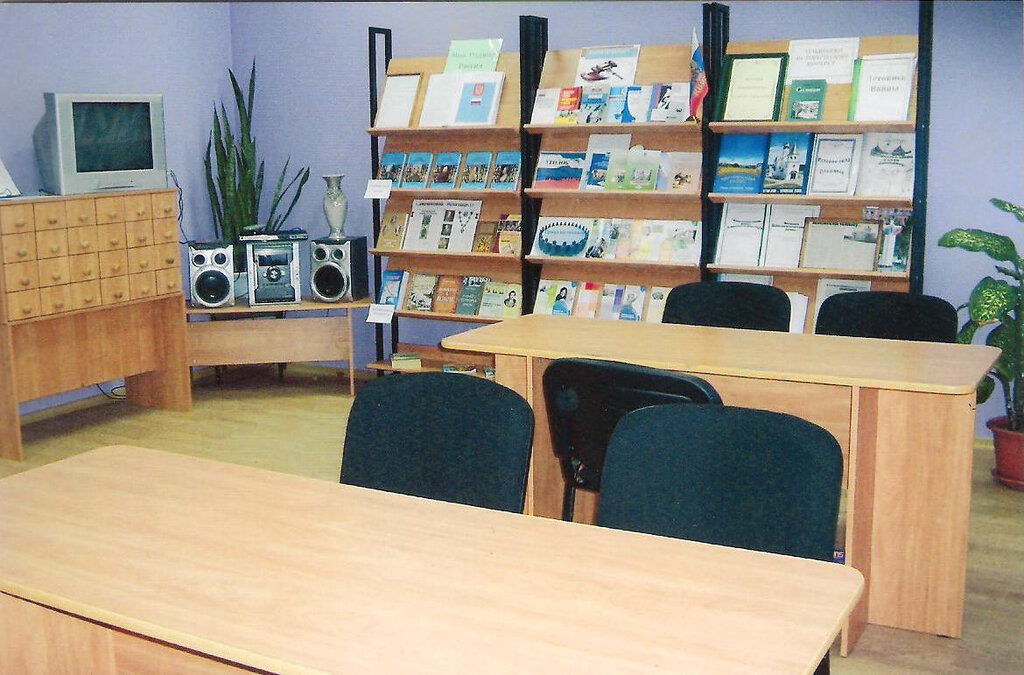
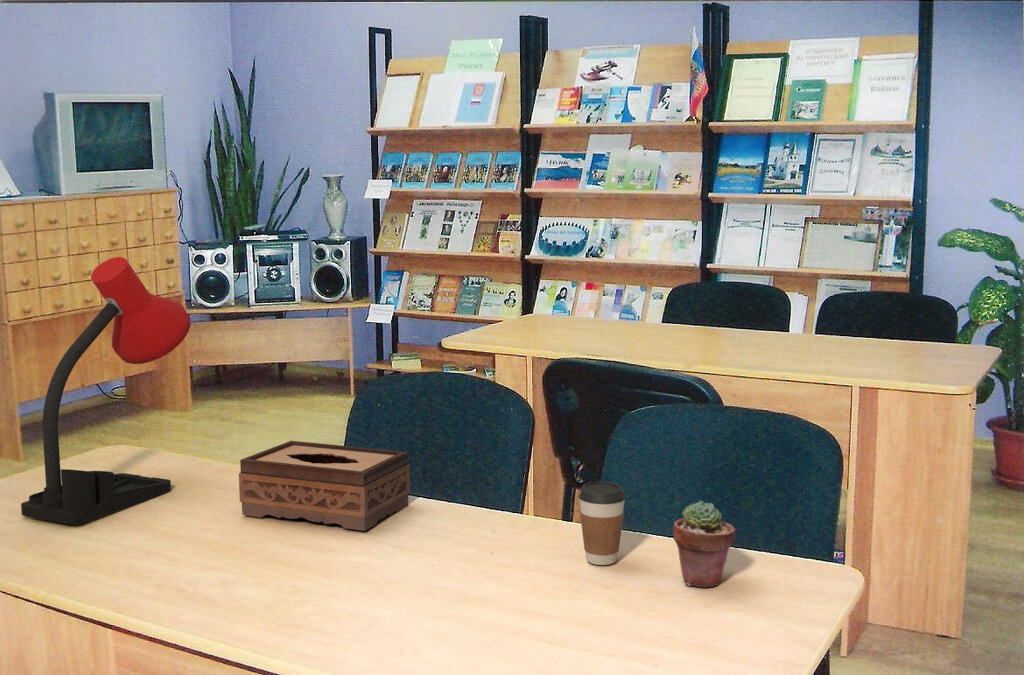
+ coffee cup (601, 523)
+ desk lamp (123, 360)
+ potted succulent (703, 541)
+ tissue box (325, 483)
